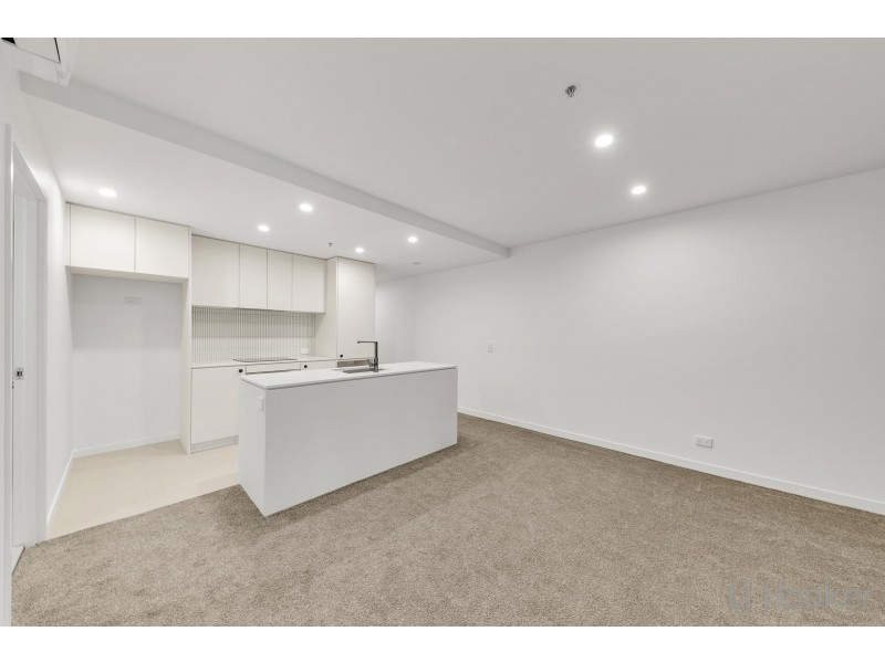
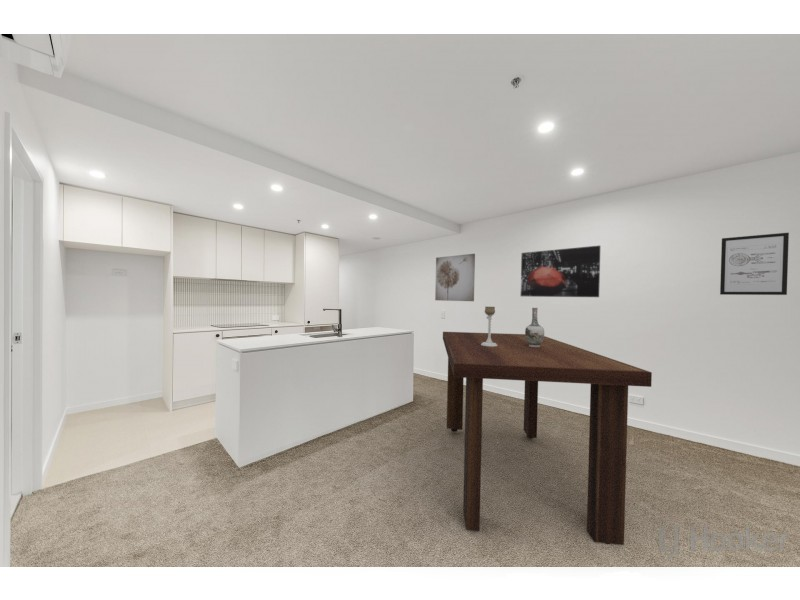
+ wall art (454, 278)
+ wall art (557, 273)
+ dining table (524, 407)
+ vase (534, 327)
+ candle holder (489, 325)
+ wall art (752, 265)
